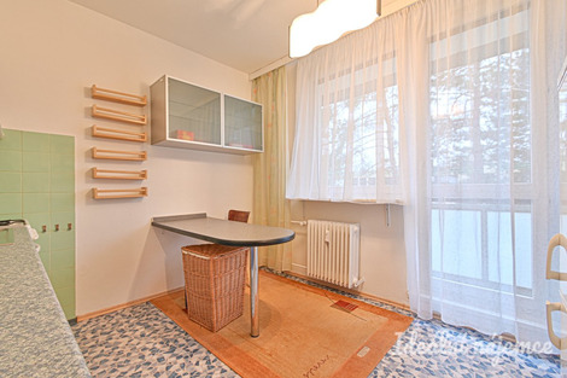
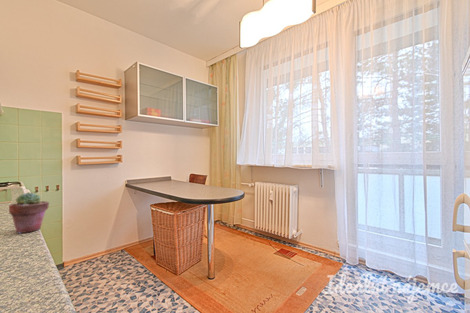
+ potted succulent (29, 211)
